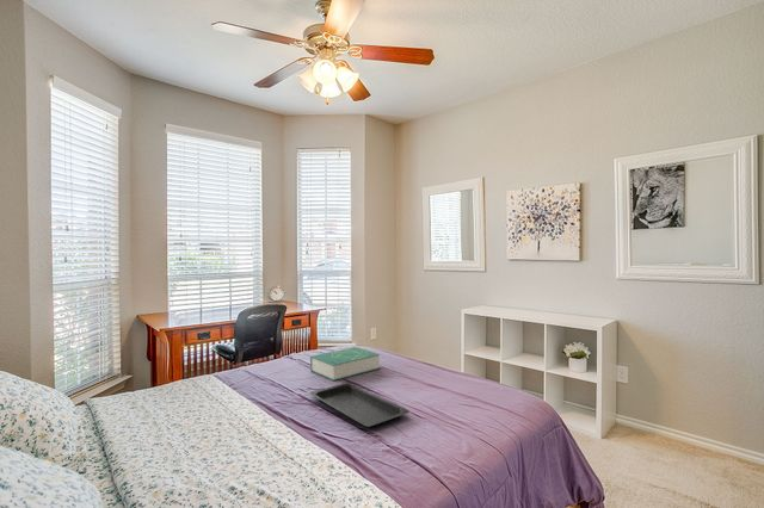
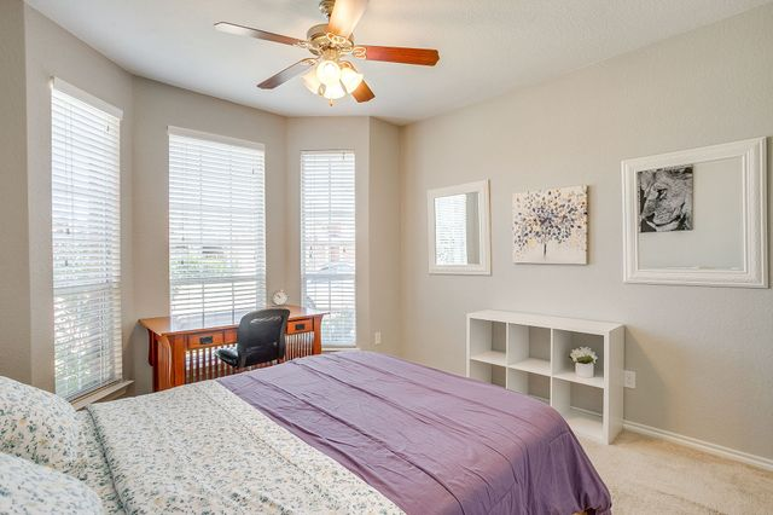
- book (345, 361)
- serving tray (356, 404)
